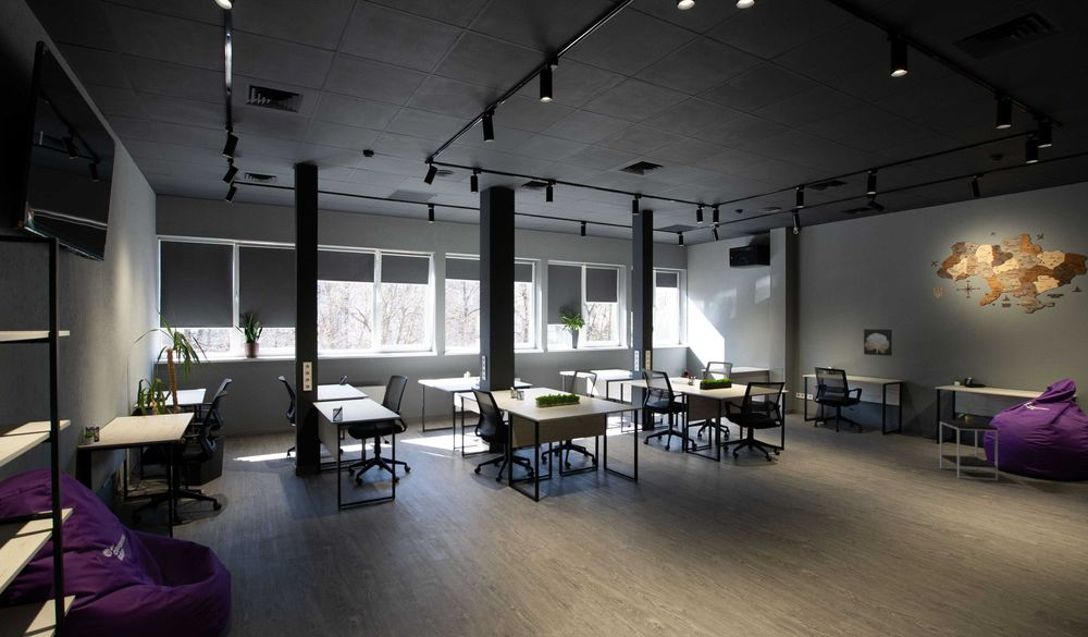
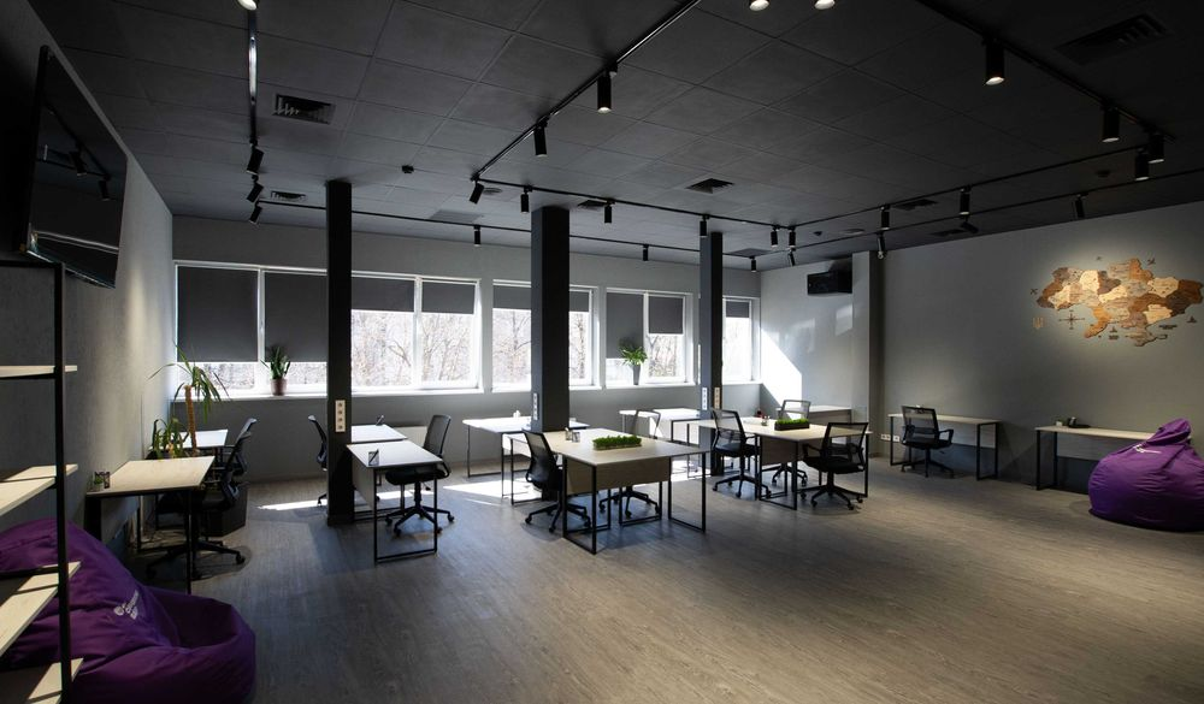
- wall art (877, 342)
- side table (975, 449)
- potted plant (968, 412)
